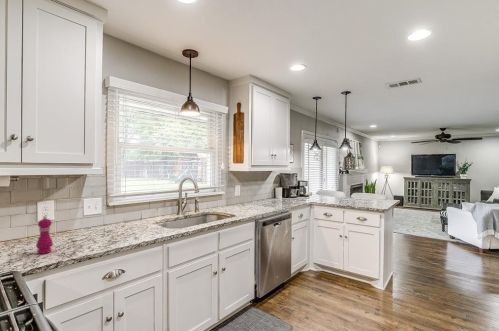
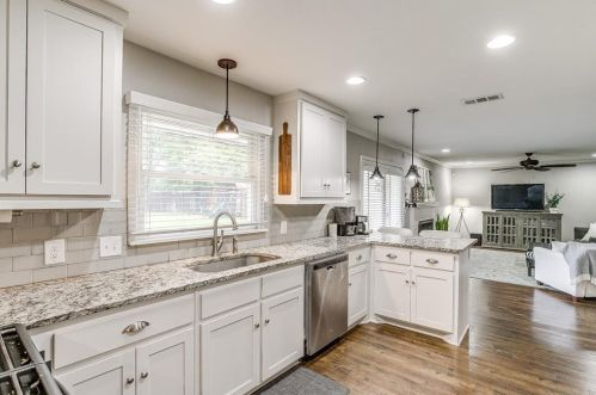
- pepper mill (44, 234)
